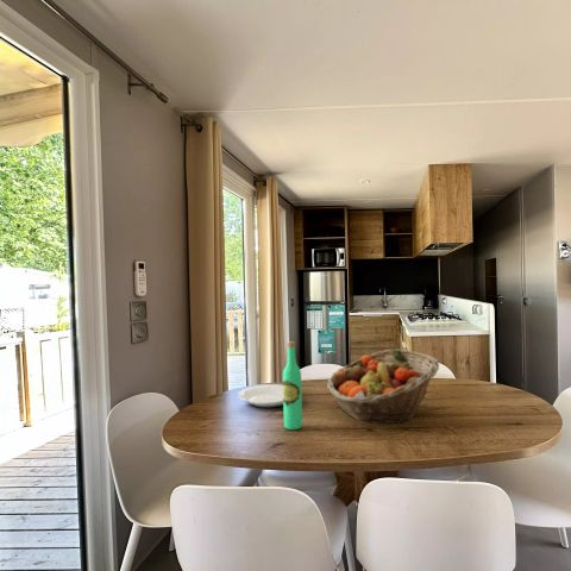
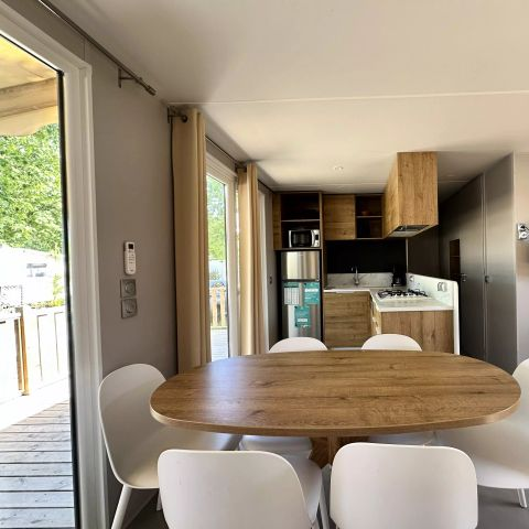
- plate (269, 397)
- fruit basket (381, 382)
- wine bottle (291, 384)
